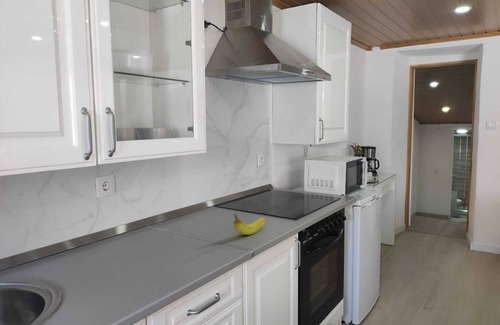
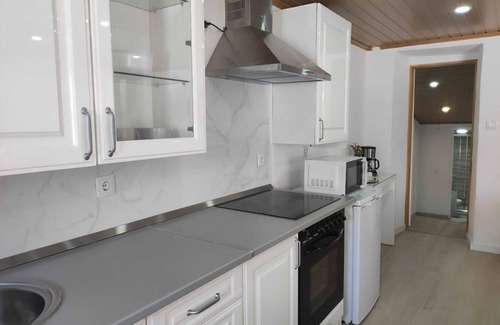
- fruit (251, 223)
